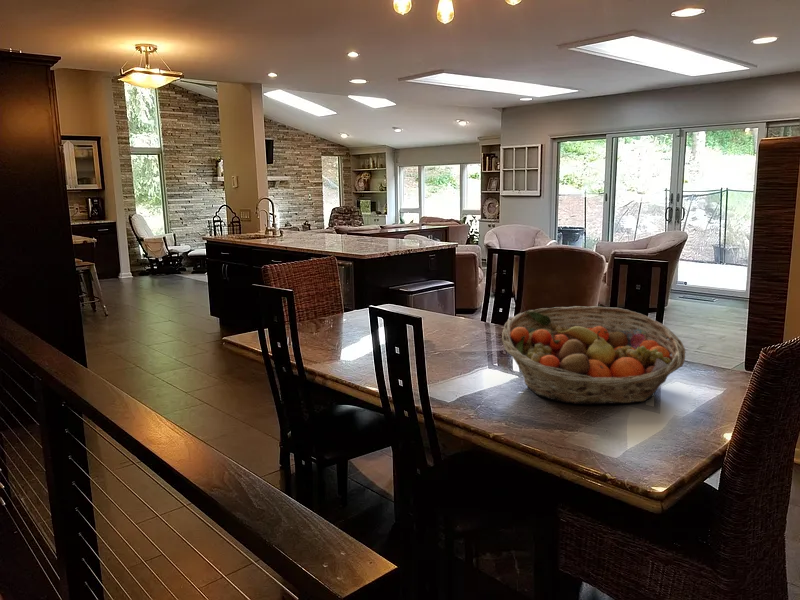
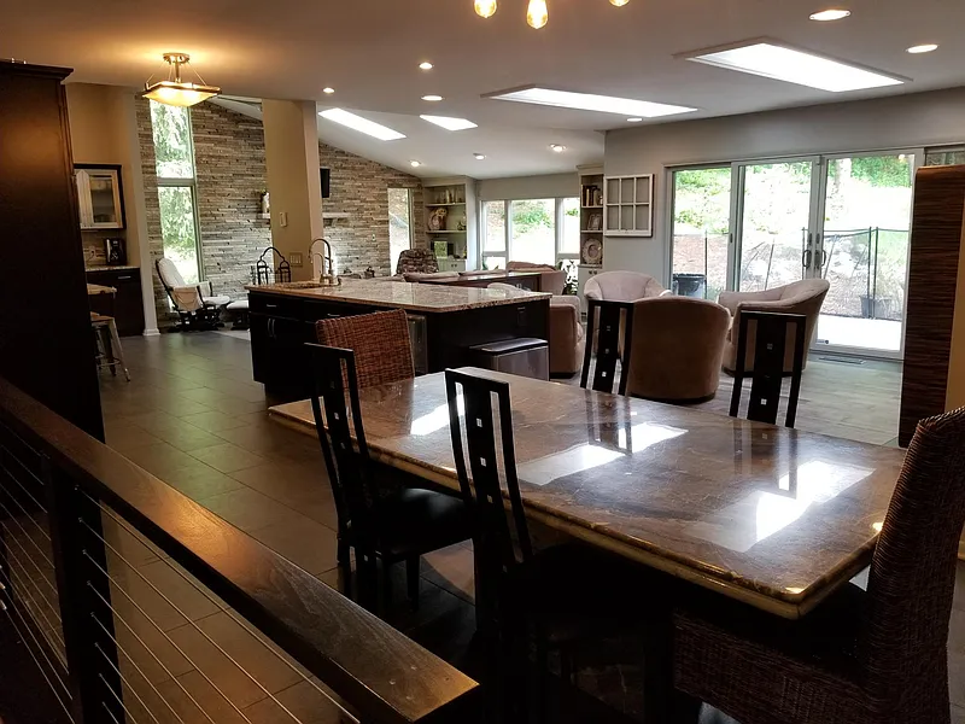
- fruit basket (589, 352)
